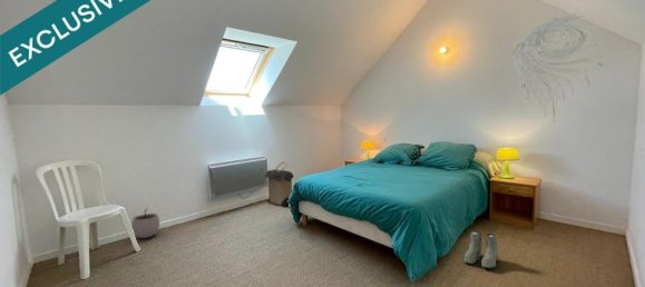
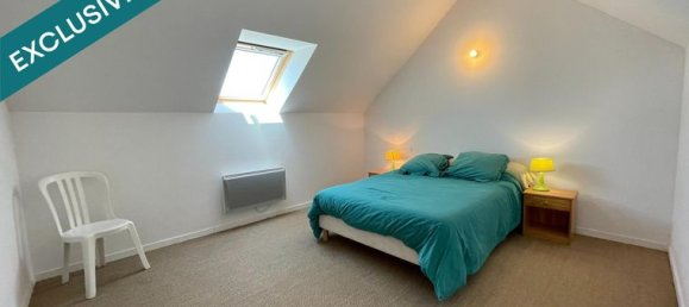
- wall sculpture (555, 67)
- boots (480, 248)
- plant pot (145, 221)
- laundry hamper (278, 181)
